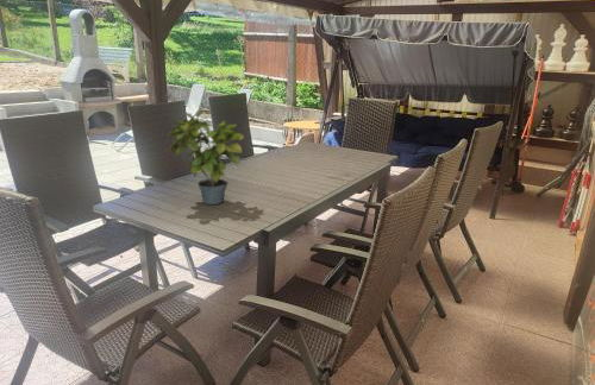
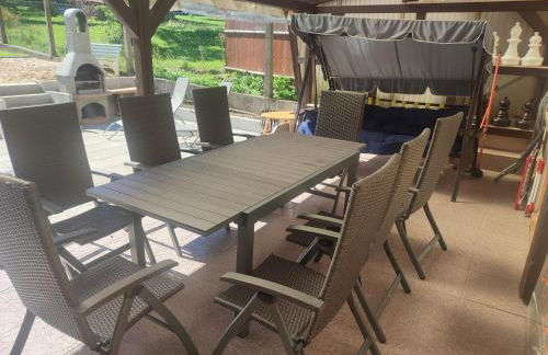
- potted plant (206, 157)
